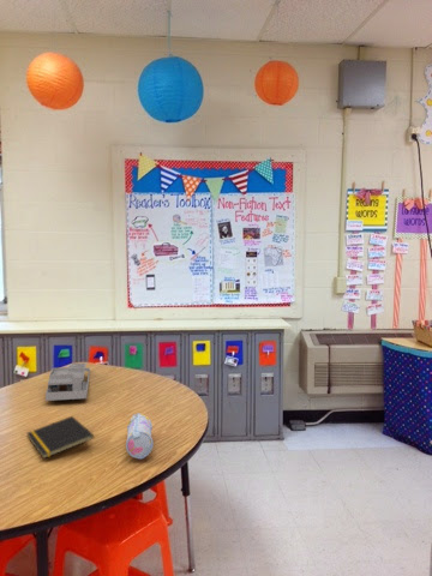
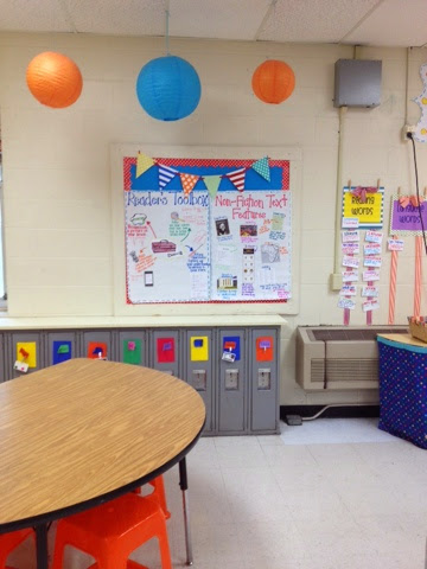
- desk organizer (70, 377)
- pencil case (139, 434)
- notepad (59, 434)
